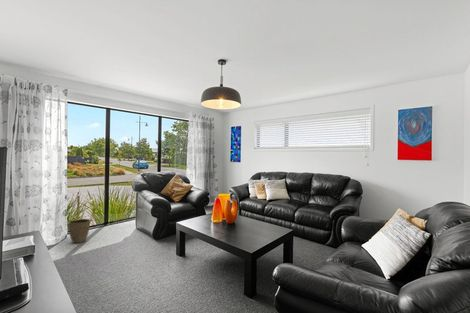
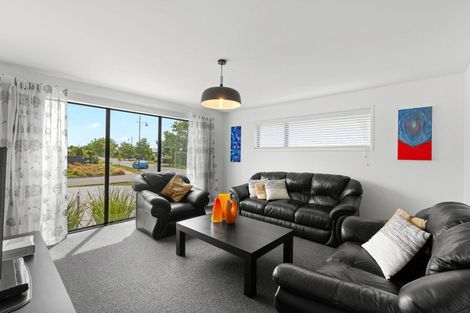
- vase (79, 231)
